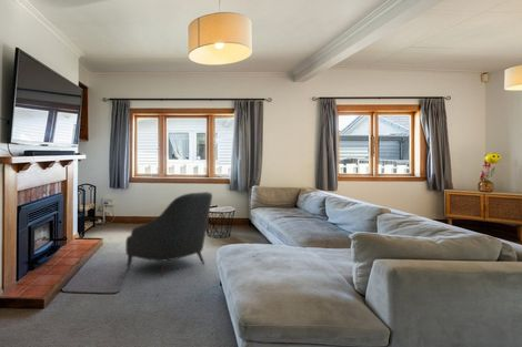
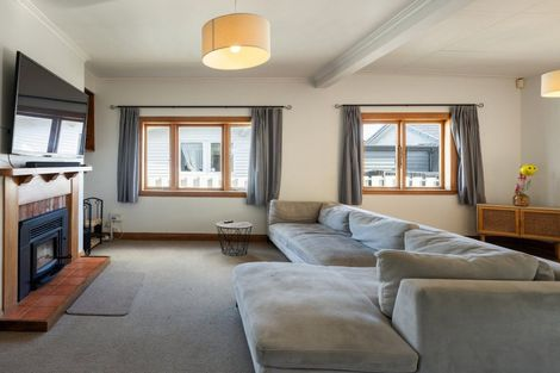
- armchair (172, 228)
